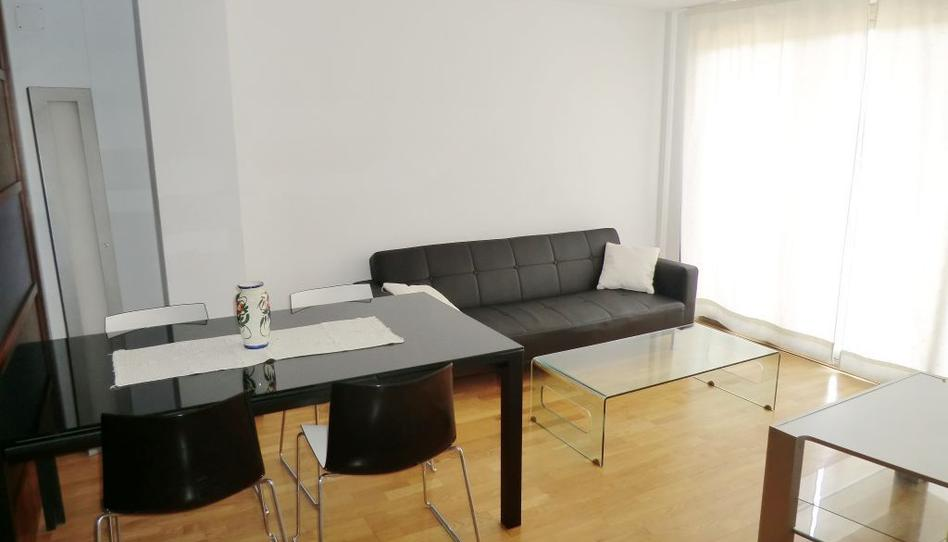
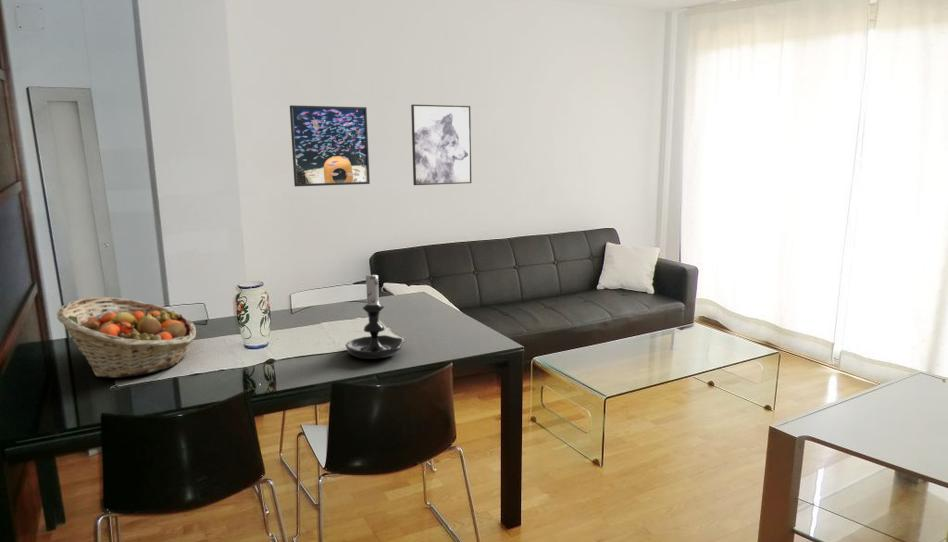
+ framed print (331, 146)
+ candle holder (374, 312)
+ fruit basket (131, 331)
+ wall art (442, 145)
